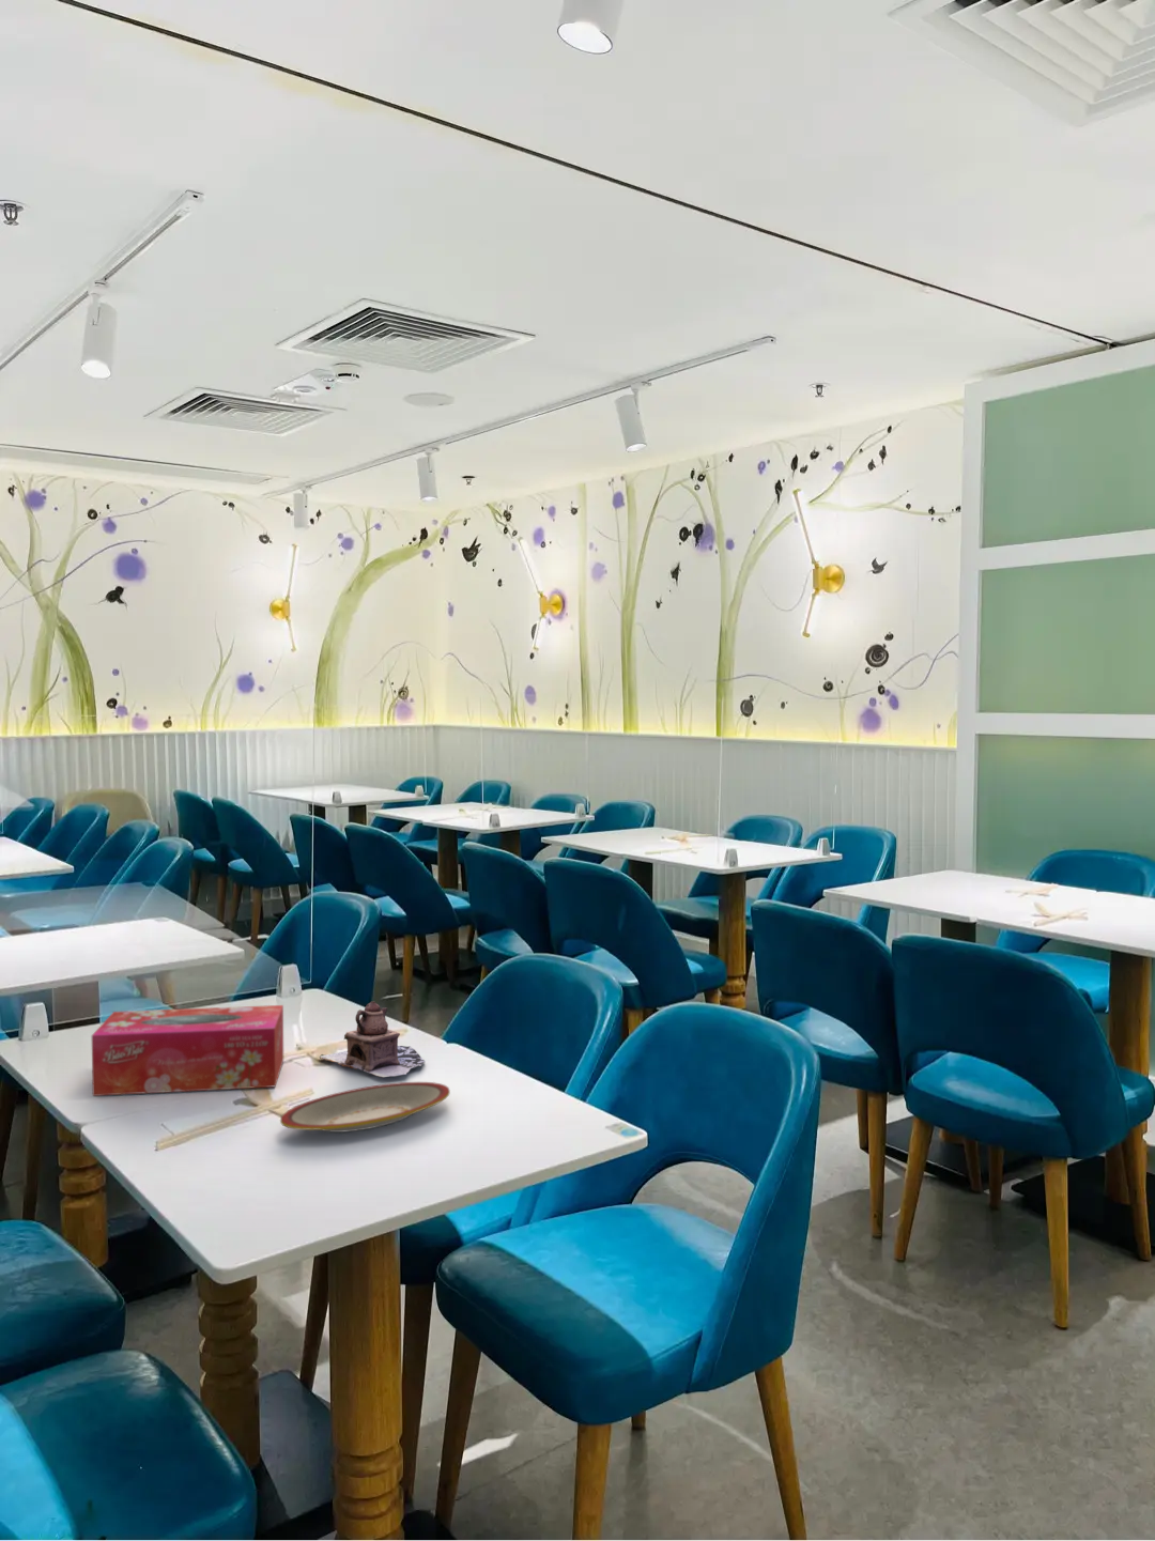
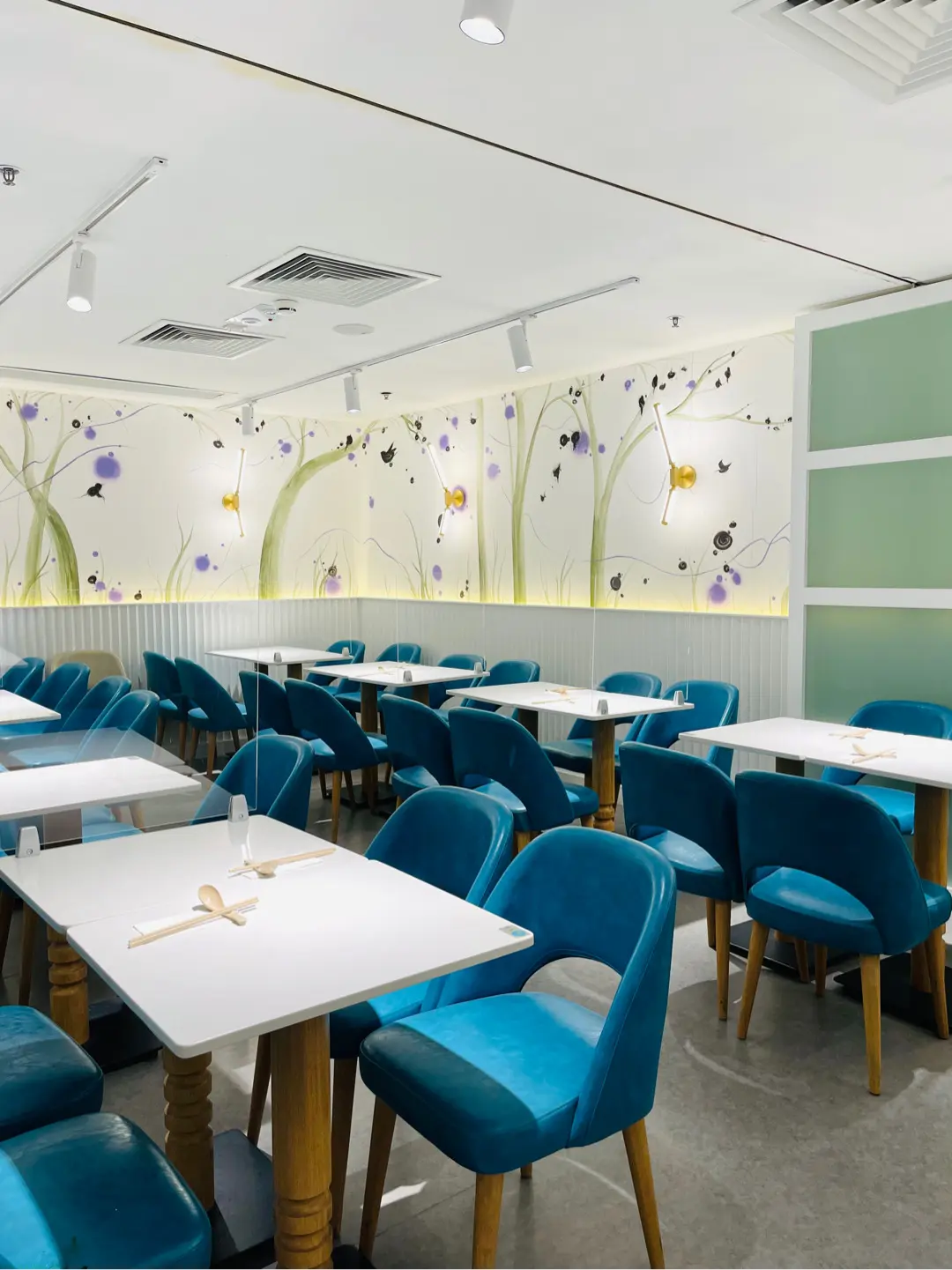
- plate (368, 1111)
- tissue box (193, 1048)
- teapot (376, 1033)
